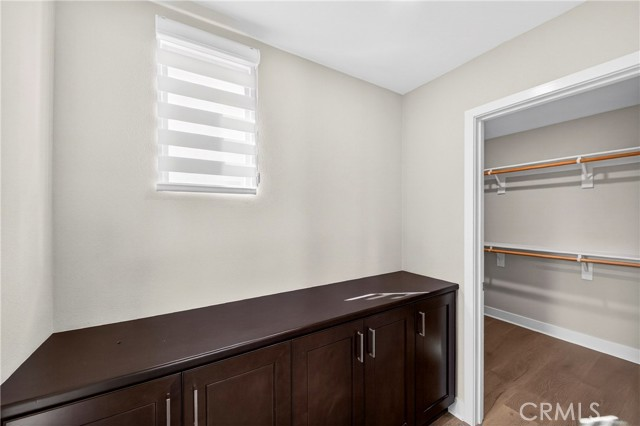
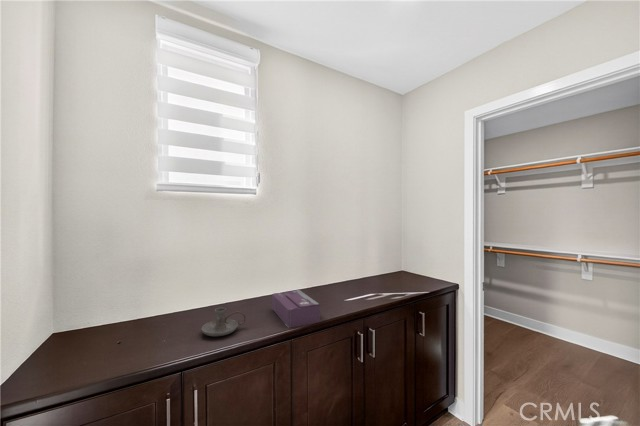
+ candle holder (224, 319)
+ tissue box (294, 306)
